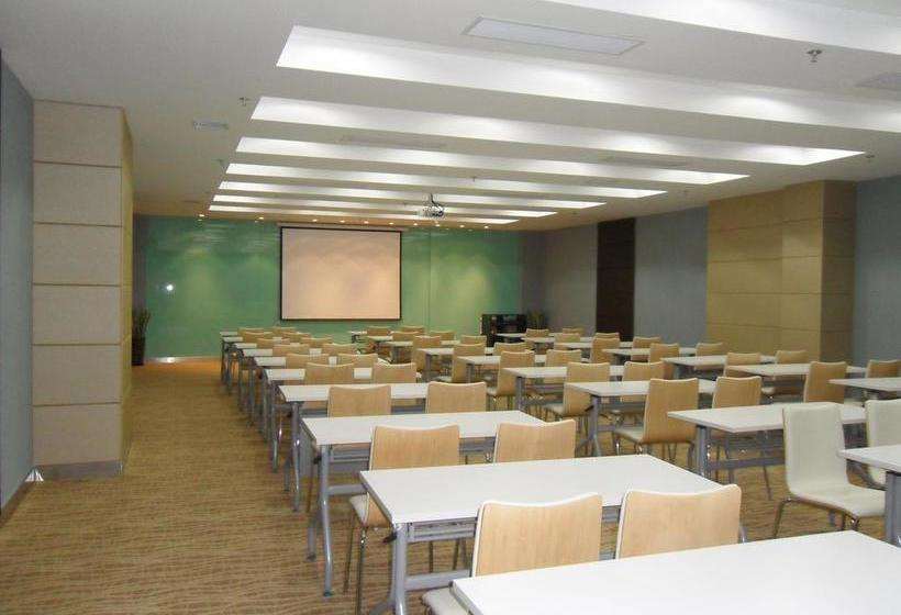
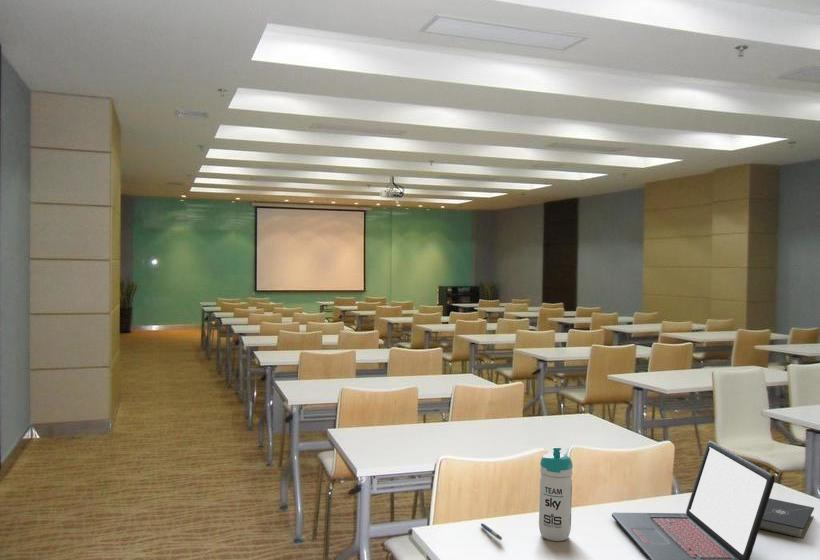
+ book (780, 516)
+ pen (491, 531)
+ water bottle (555, 491)
+ laptop (689, 500)
